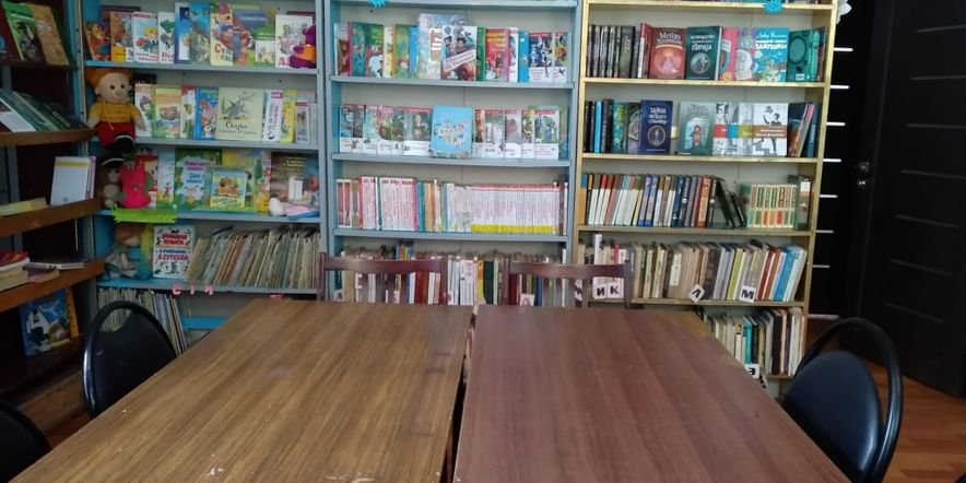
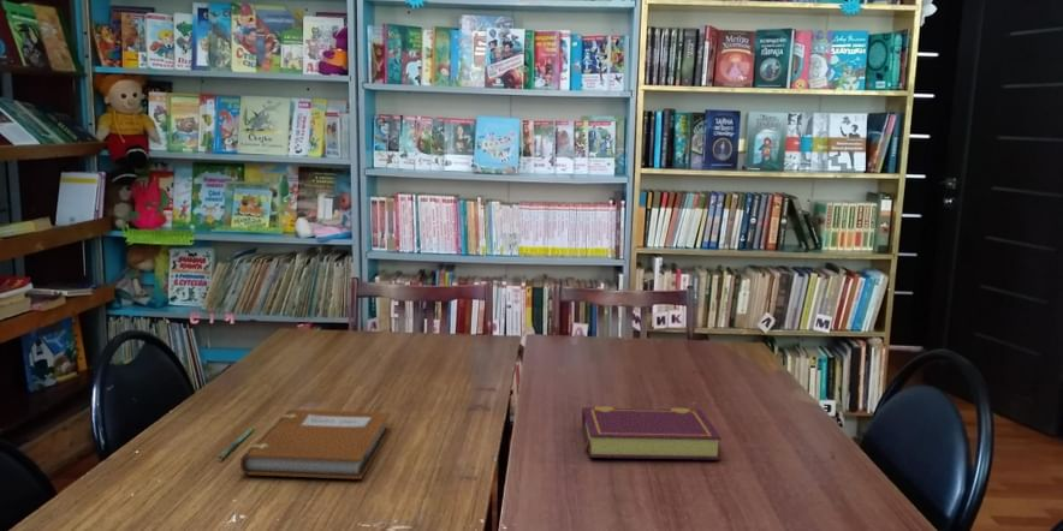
+ book (645, 430)
+ pen (237, 442)
+ notebook (321, 440)
